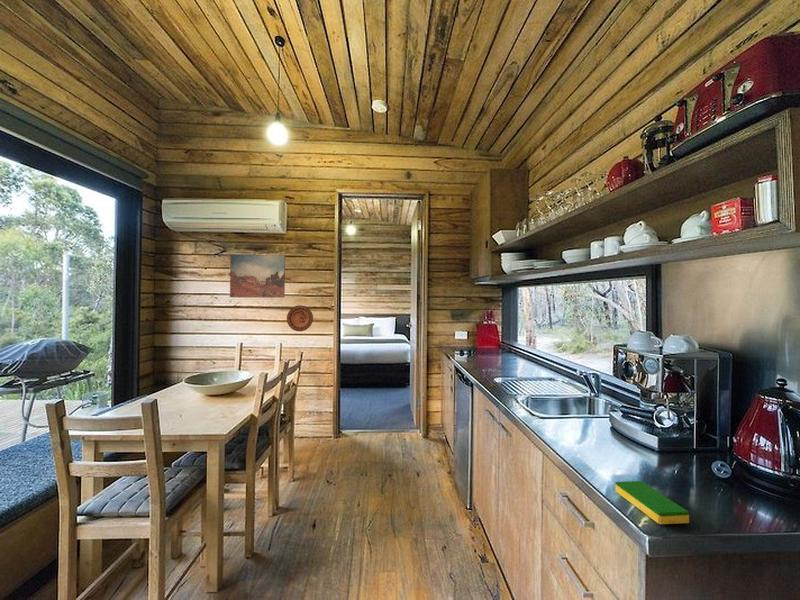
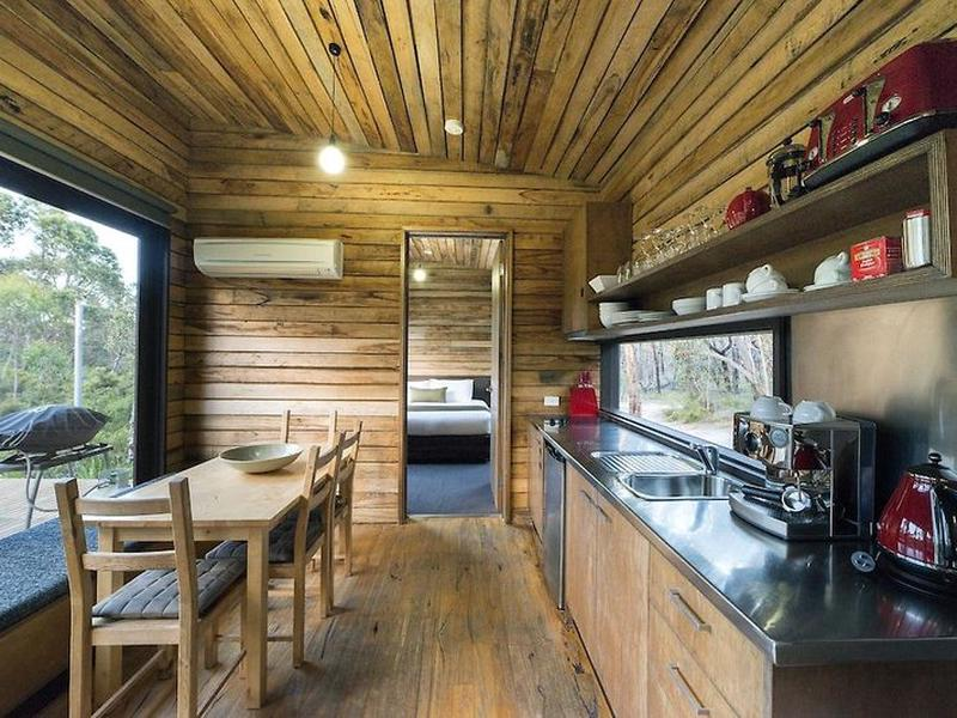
- decorative plate (300, 318)
- dish sponge (649, 500)
- wall art (257, 276)
